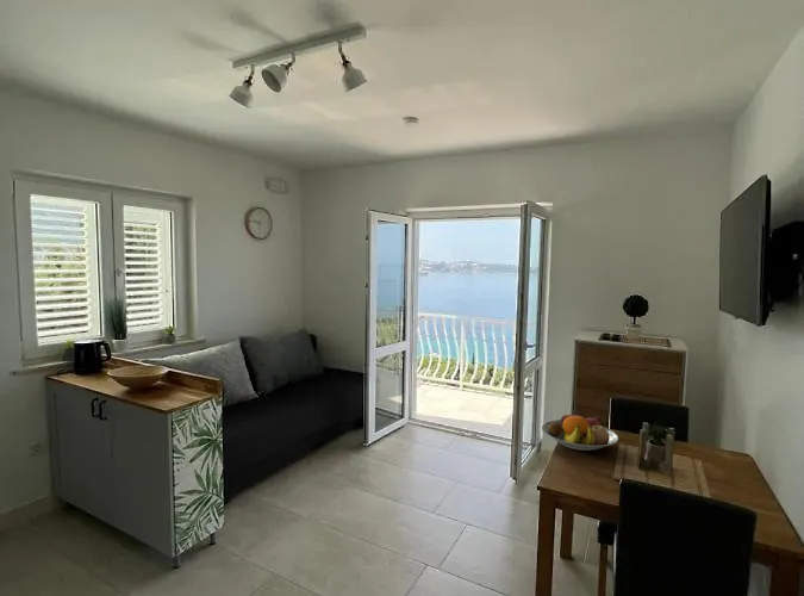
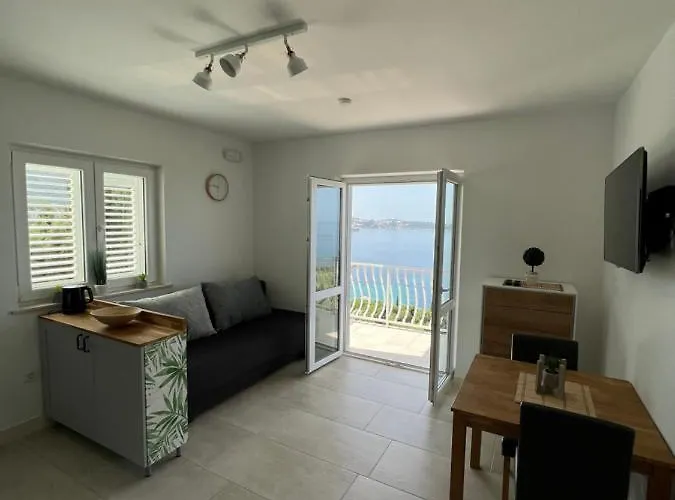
- fruit bowl (578, 428)
